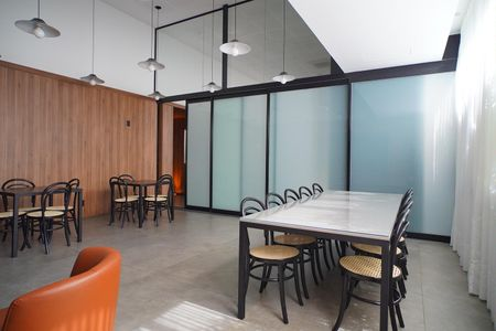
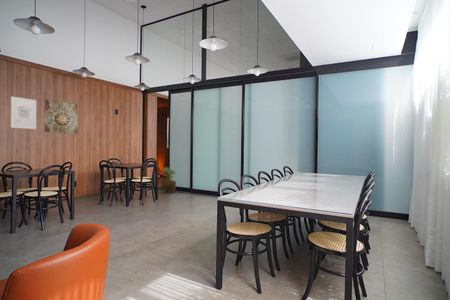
+ wall art (61, 117)
+ wall art (24, 113)
+ potted tree (168, 180)
